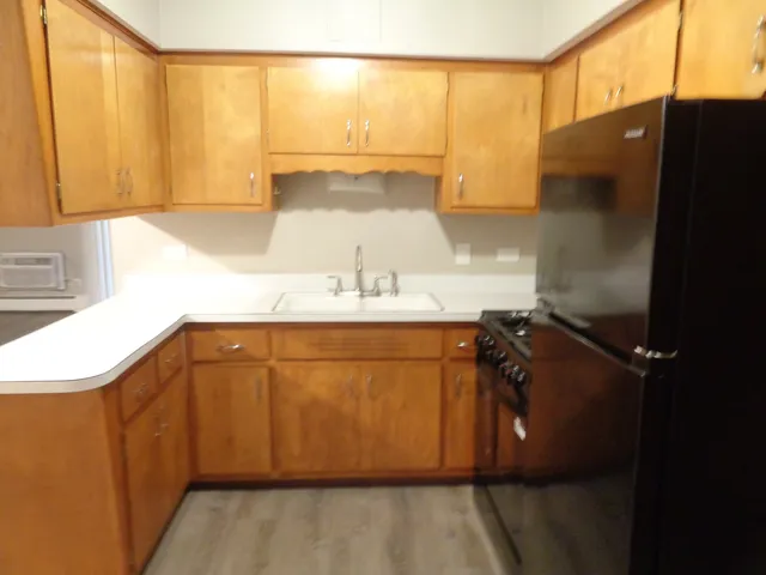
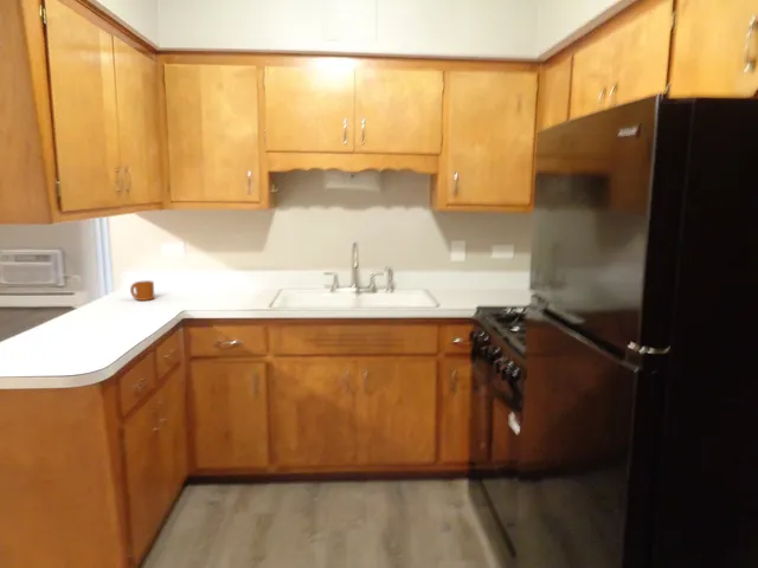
+ mug (142, 290)
